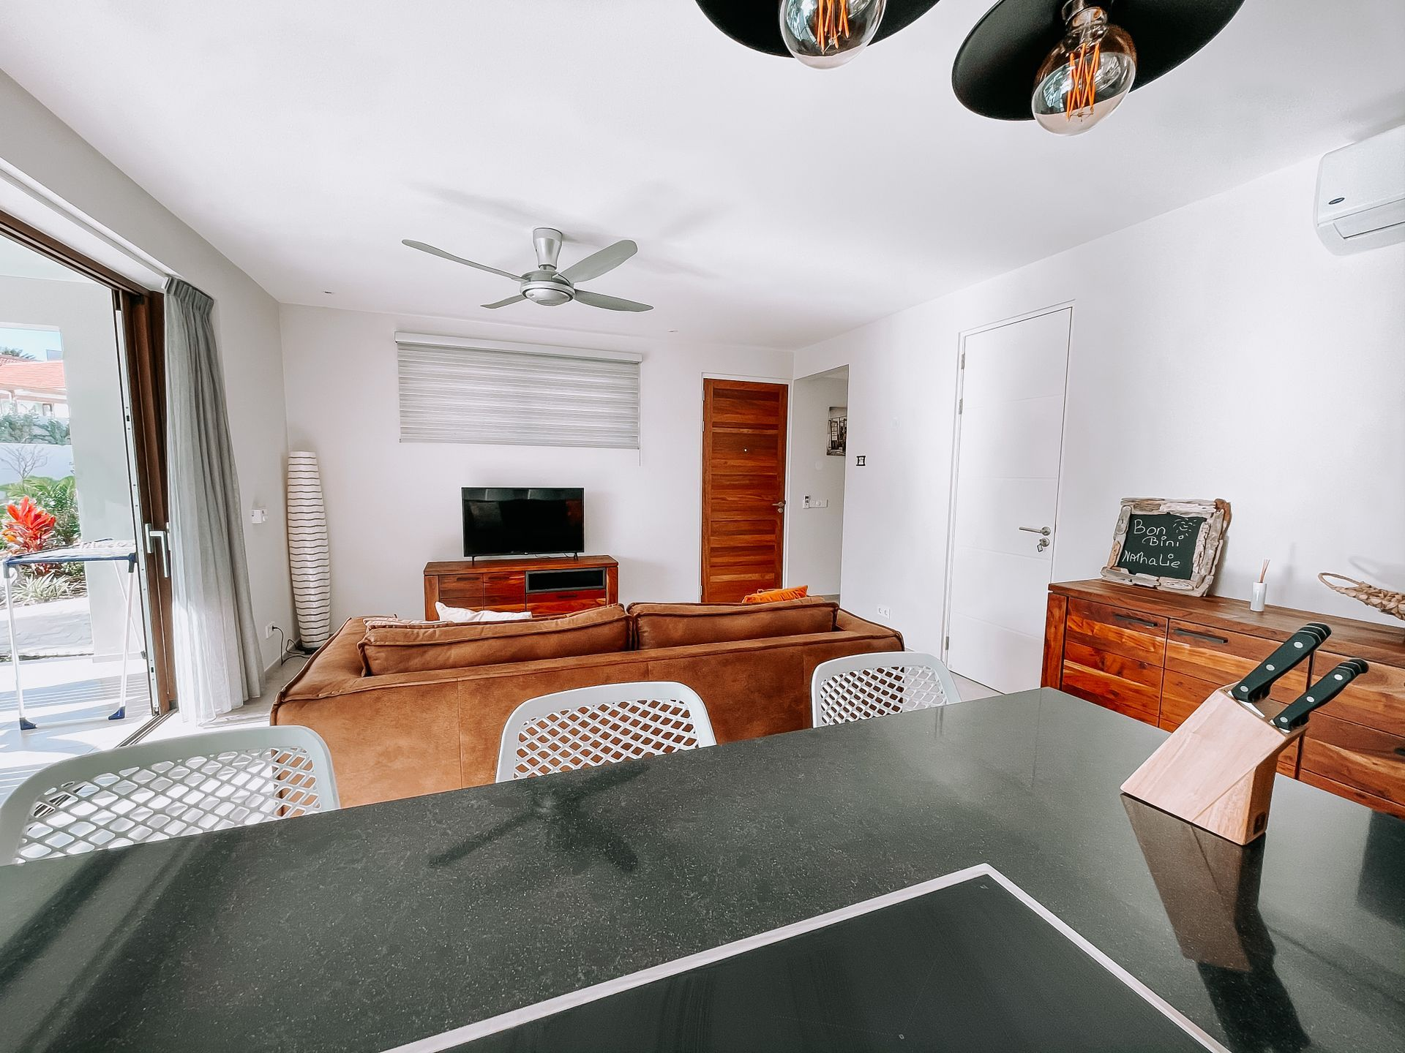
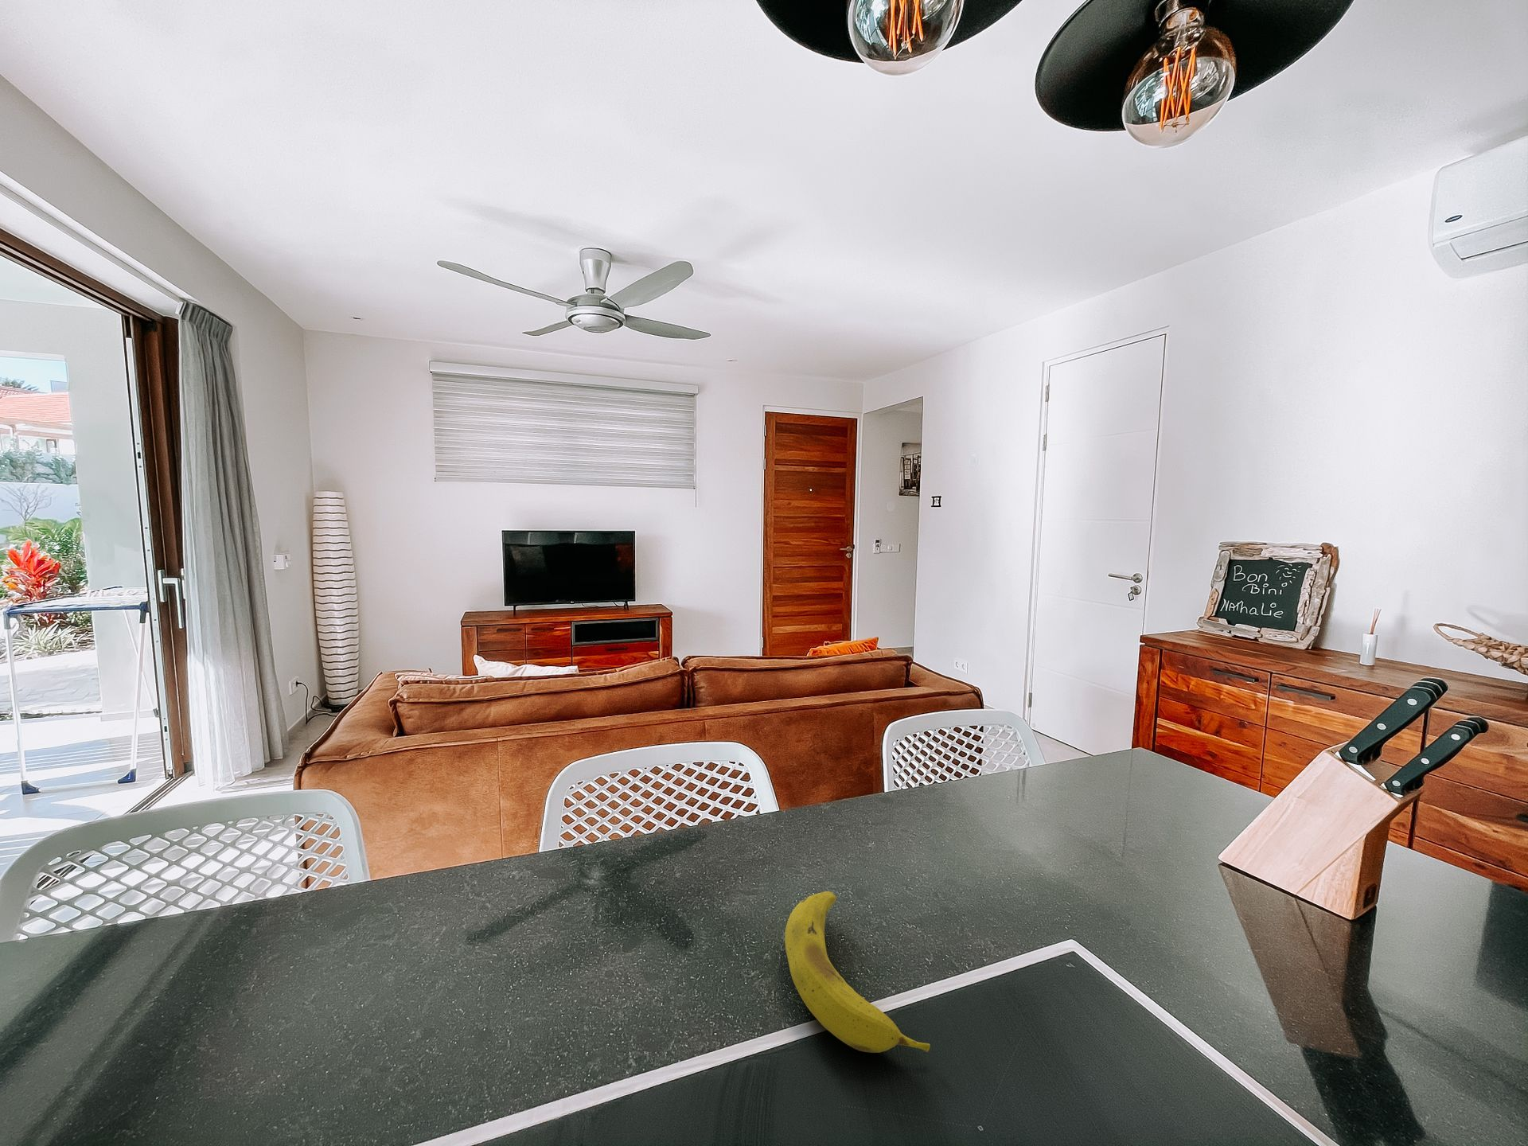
+ fruit (830, 962)
